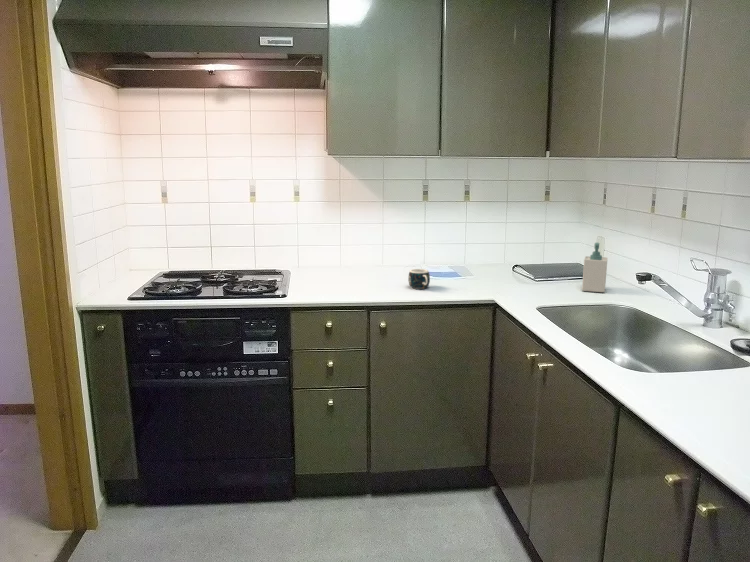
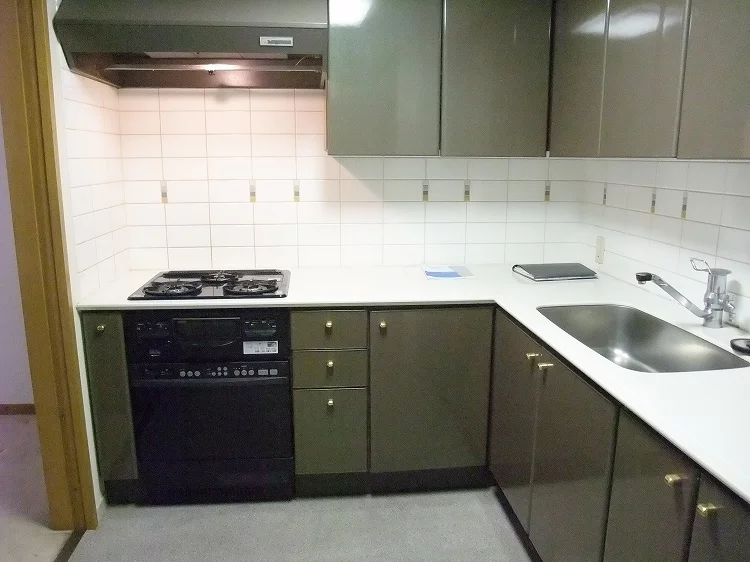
- soap bottle (595, 266)
- mug (420, 279)
